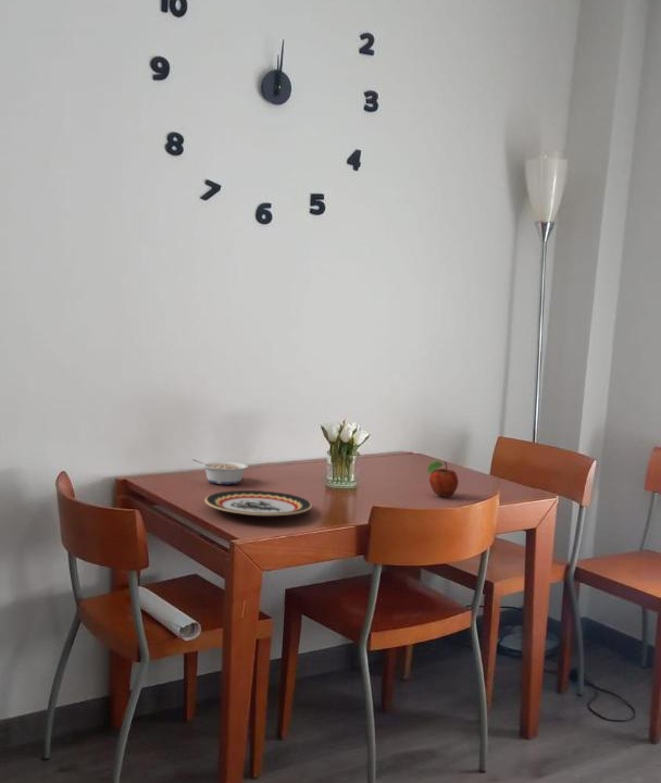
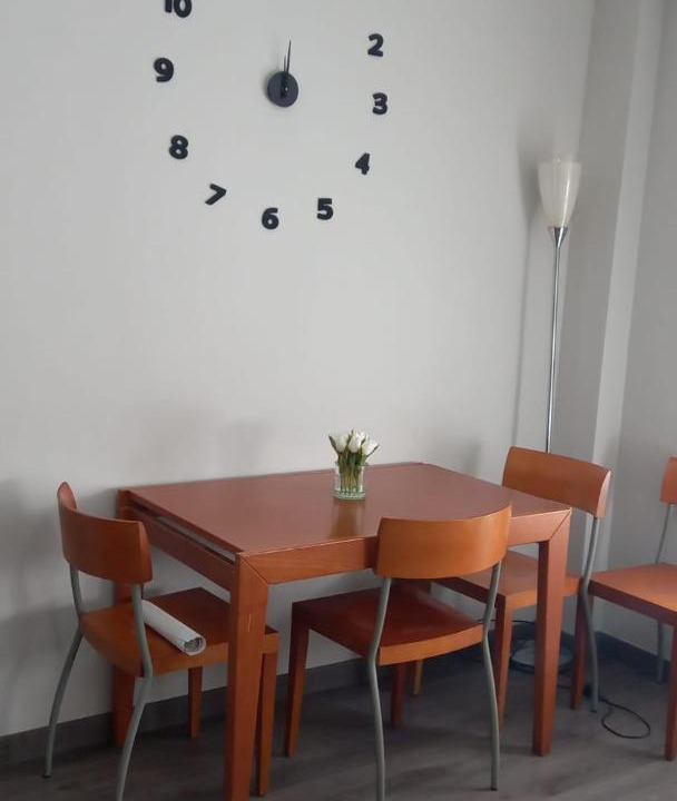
- legume (223, 471)
- plate (258, 506)
- fruit (441, 478)
